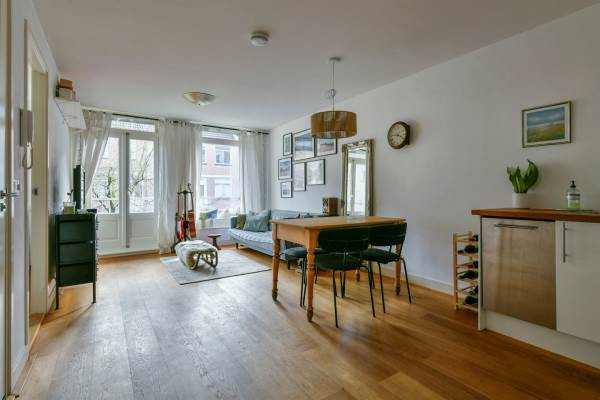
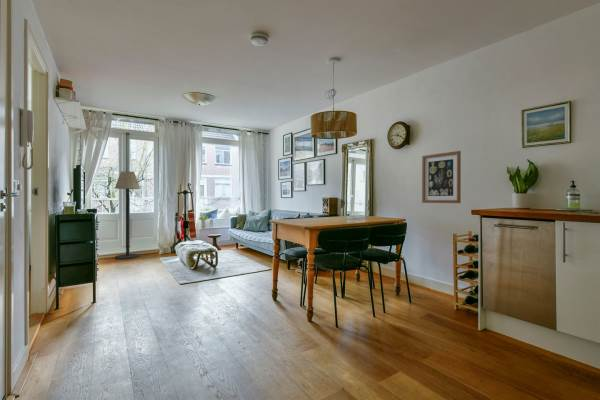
+ wall art (440, 178)
+ floor lamp (127, 214)
